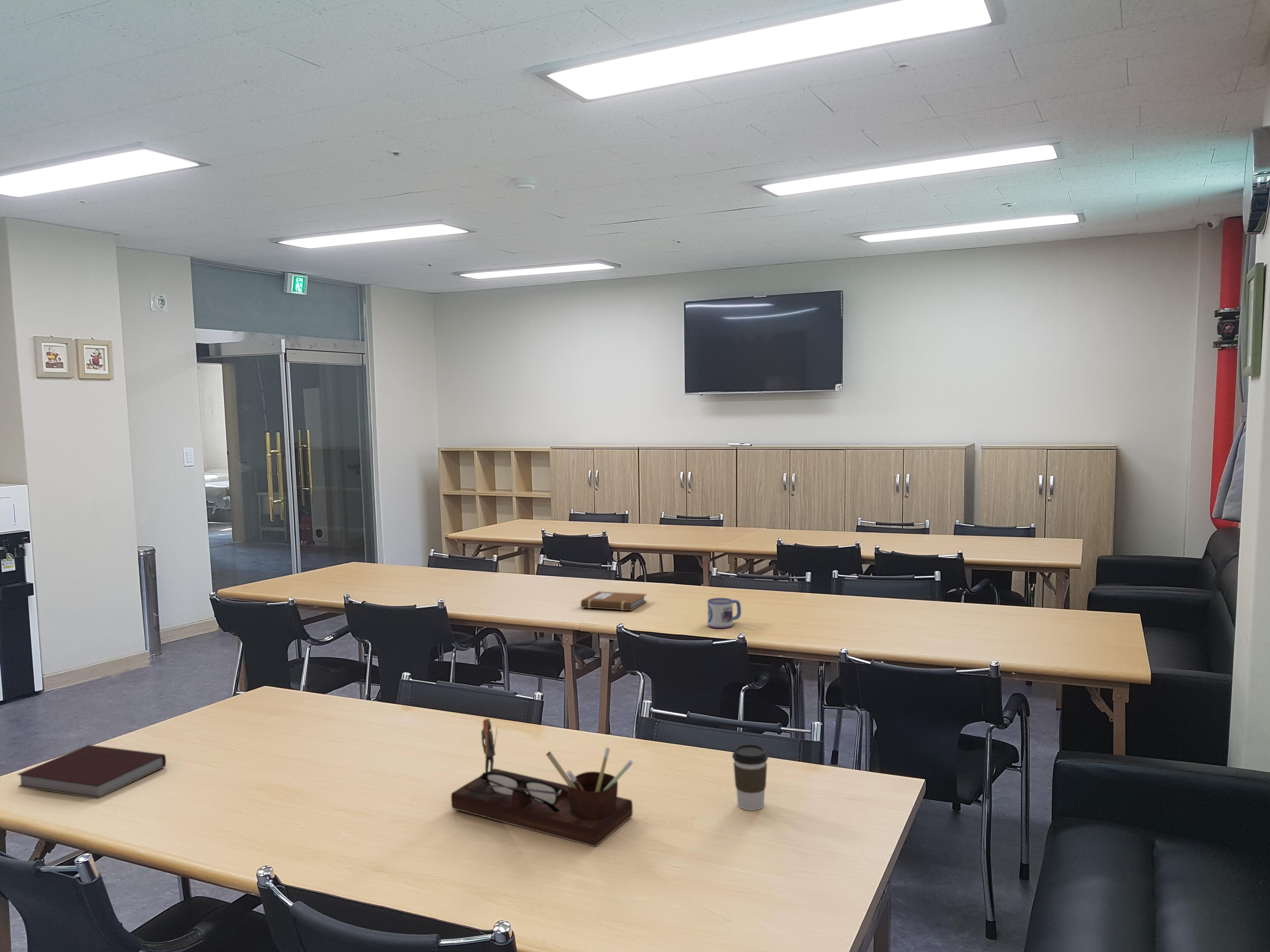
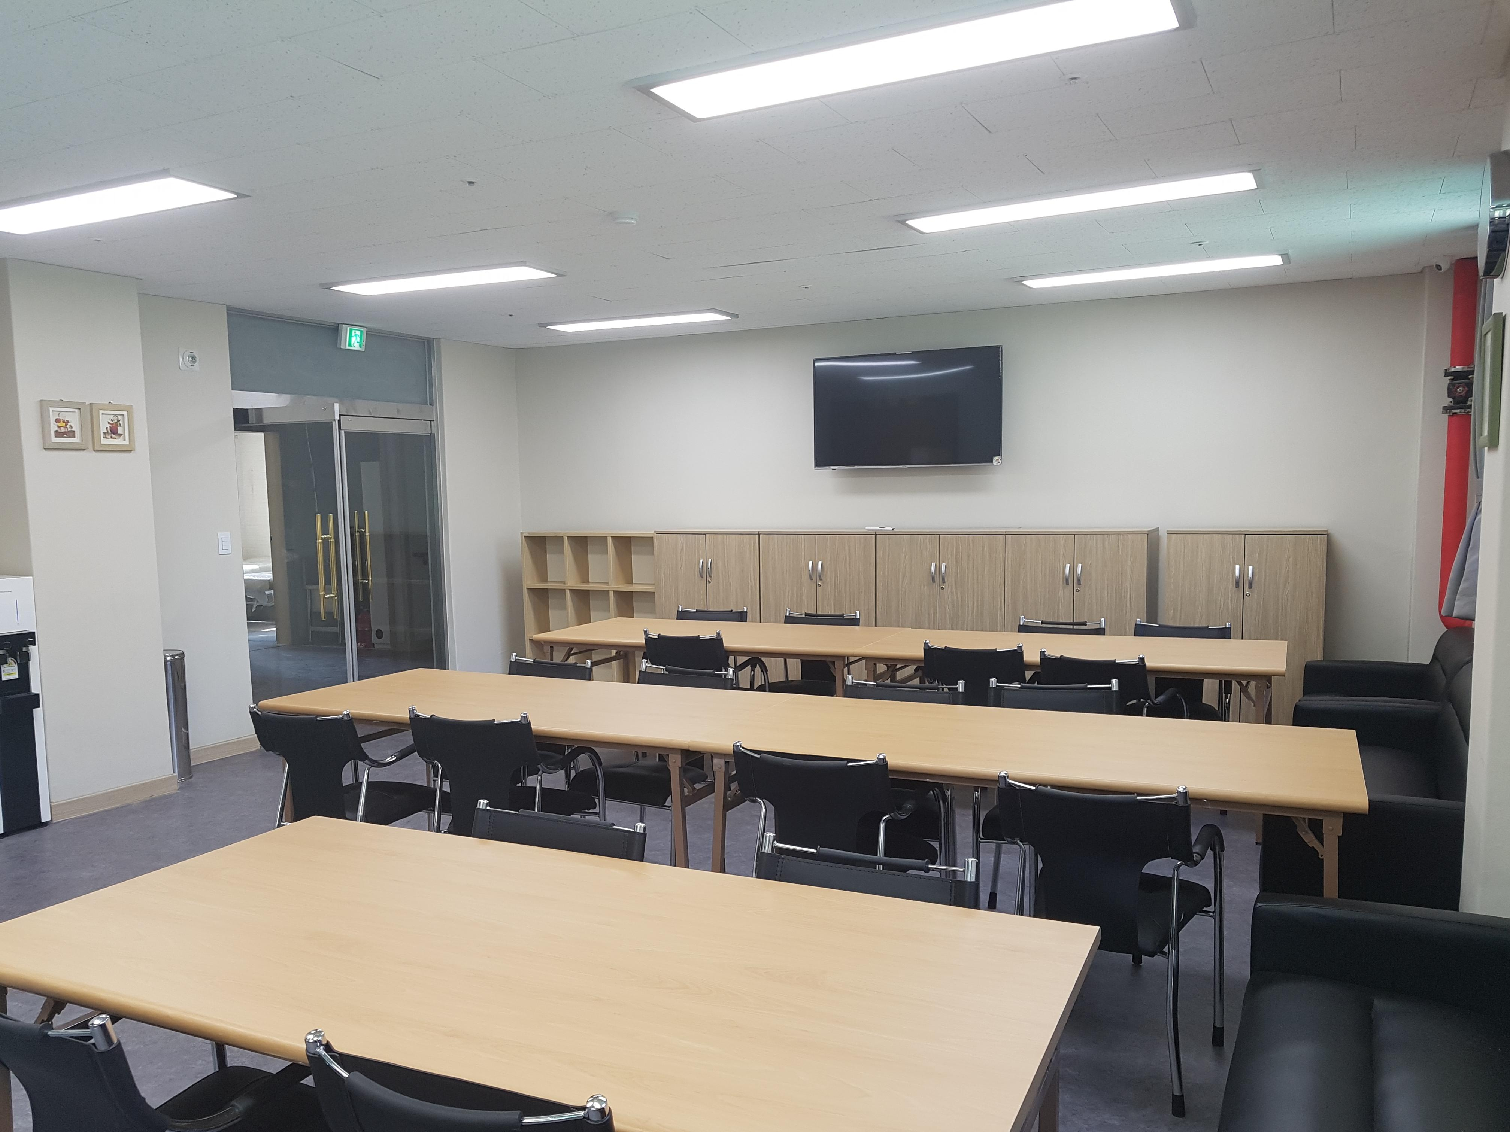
- desk organizer (543, 779)
- notebook (613, 601)
- mug (724, 612)
- coffee cup (750, 777)
- notebook (94, 770)
